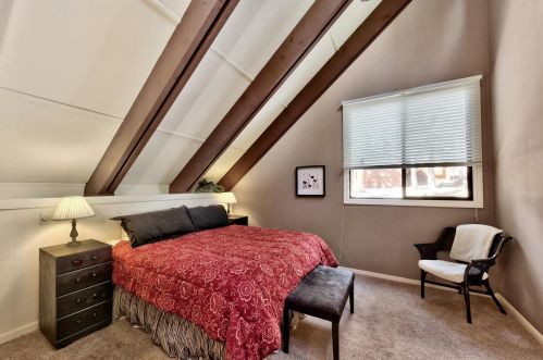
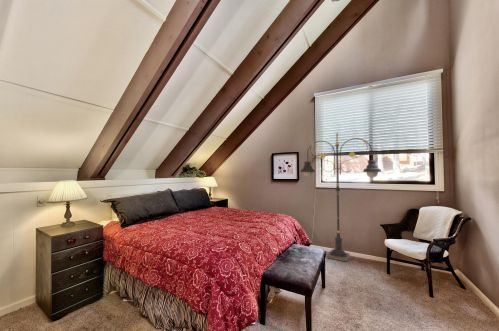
+ floor lamp (337, 194)
